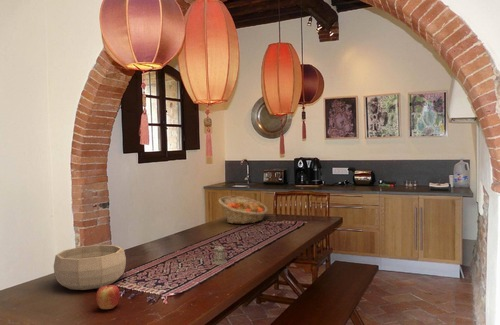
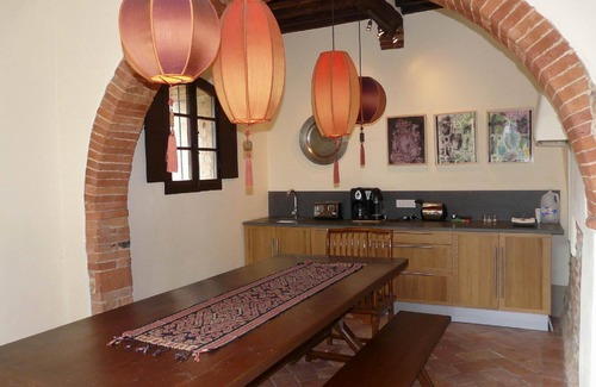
- decorative bowl (90, 266)
- fruit basket (243, 208)
- apple (108, 296)
- pepper shaker (221, 254)
